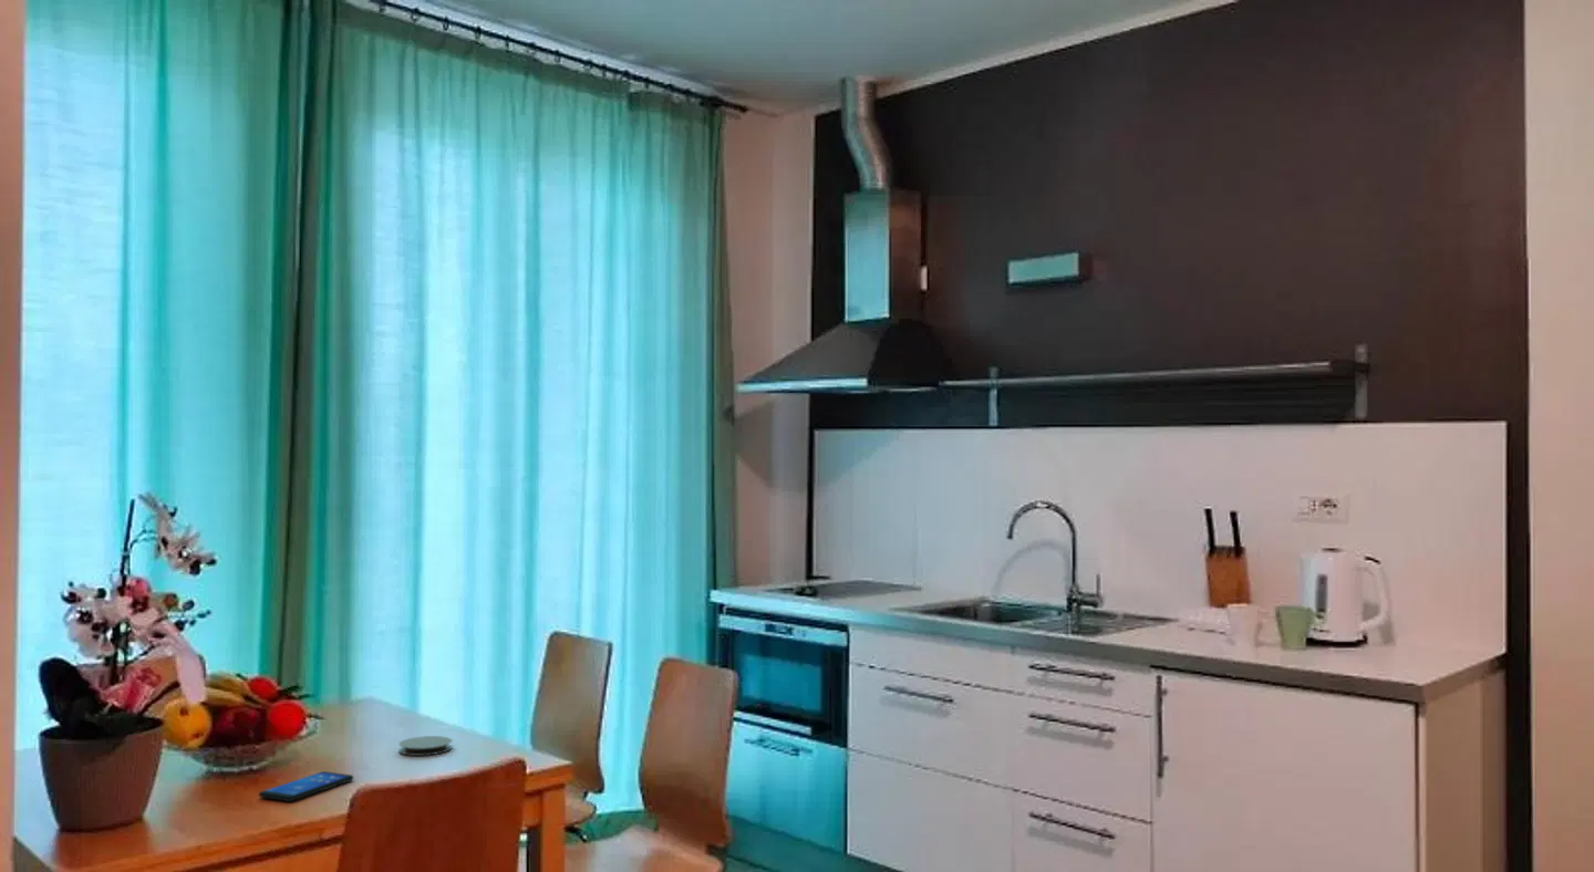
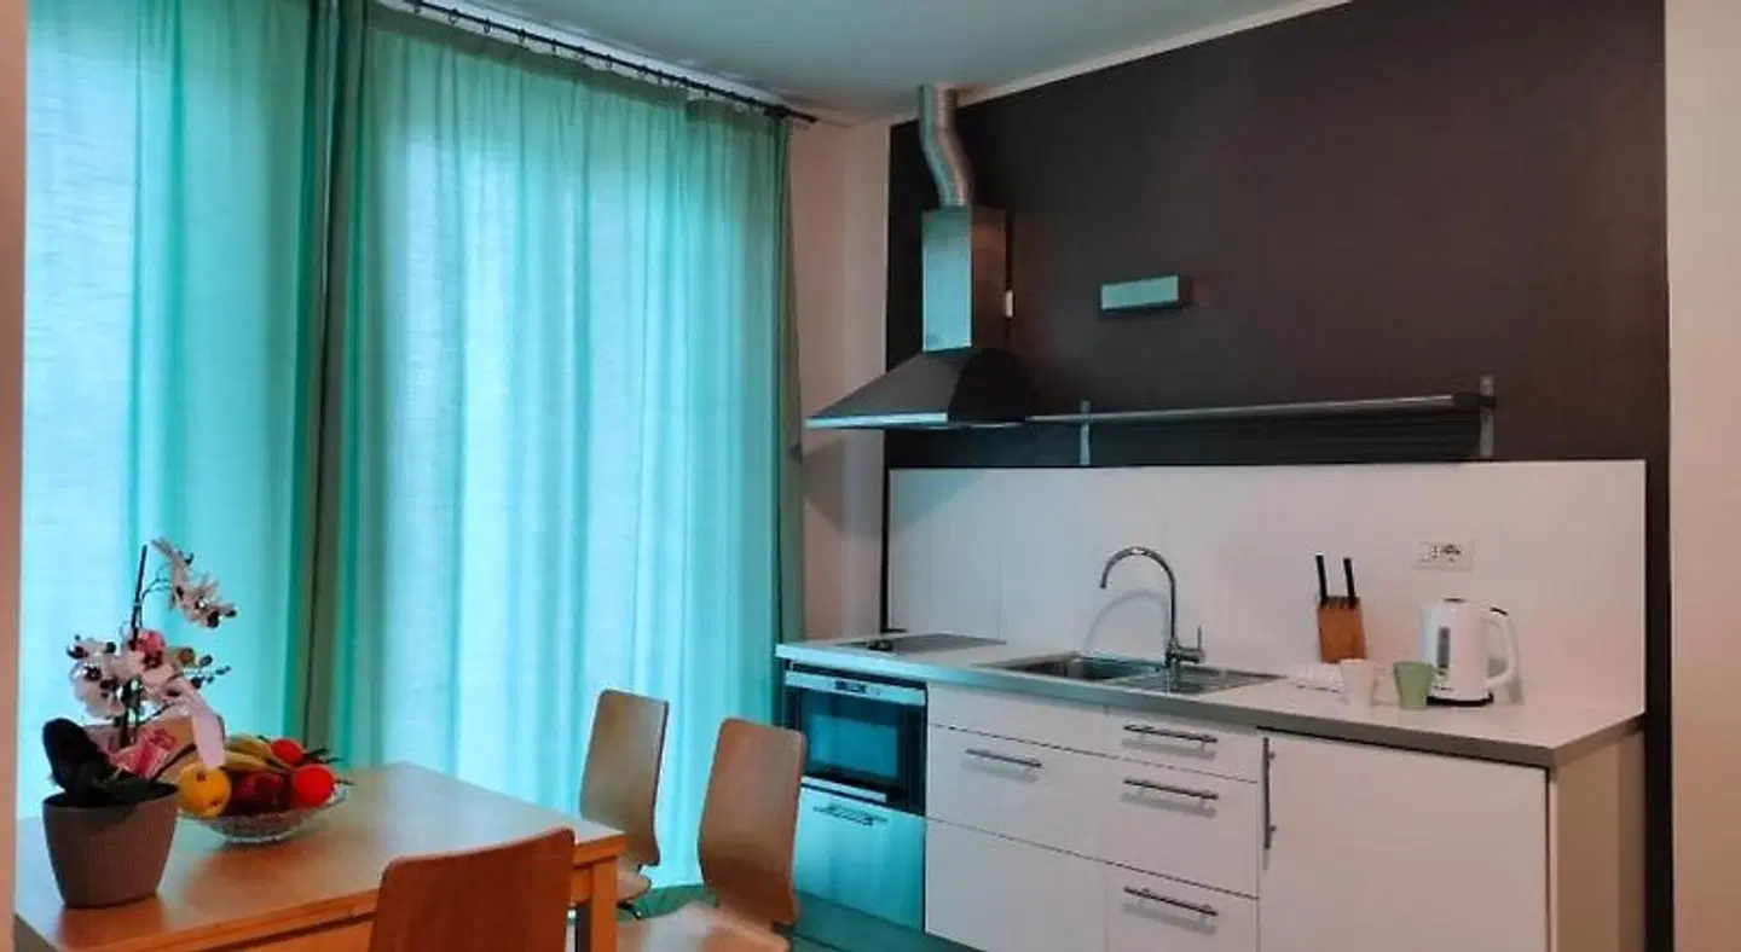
- smartphone (307, 786)
- coaster (425, 745)
